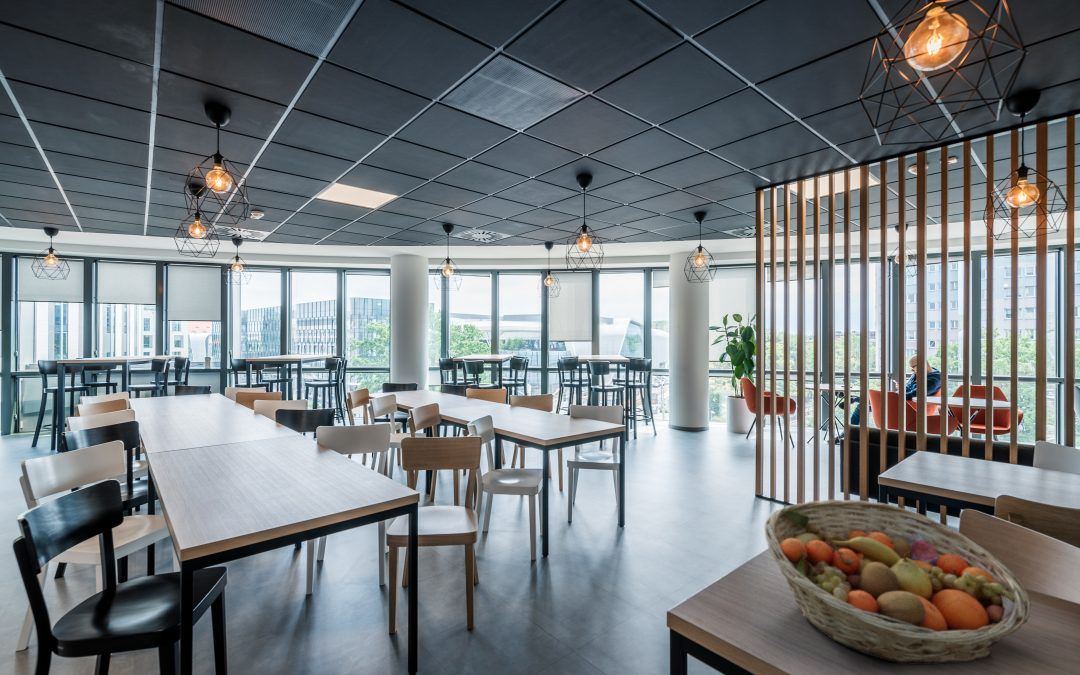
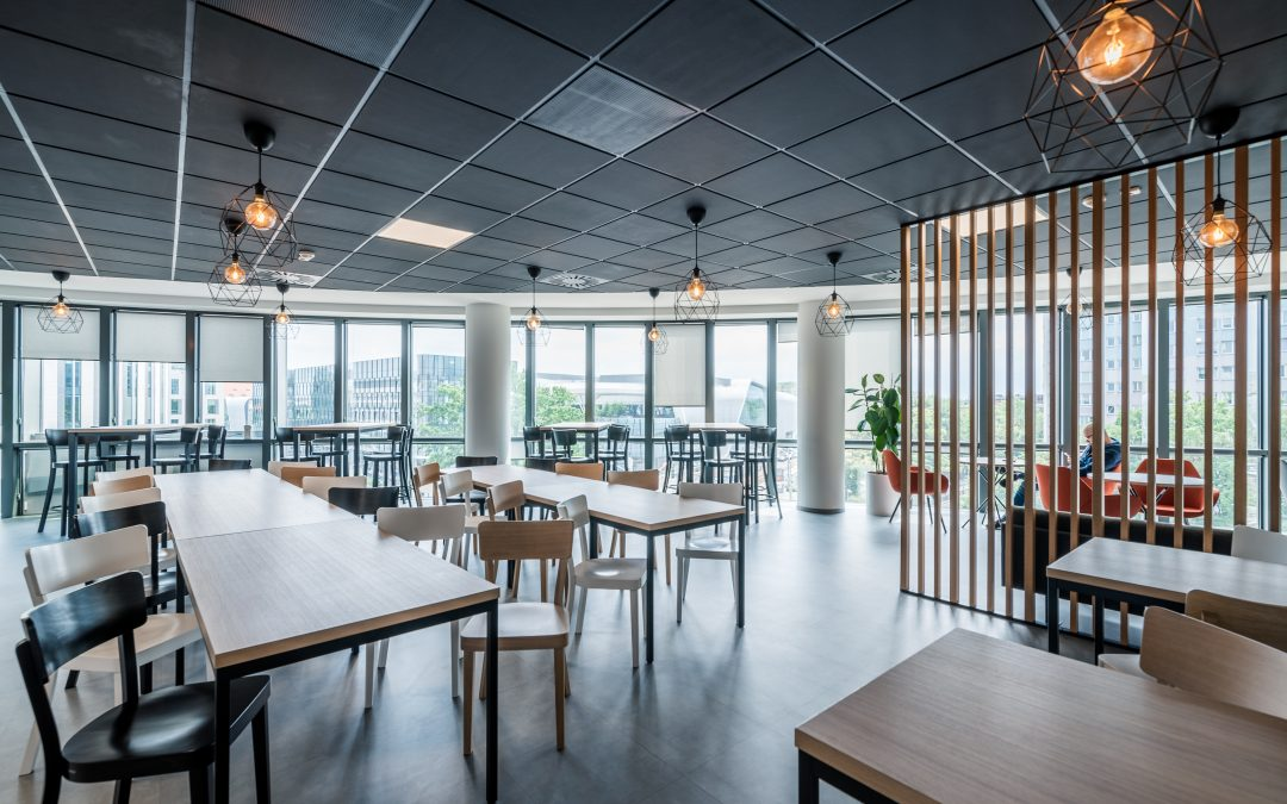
- fruit basket (883, 573)
